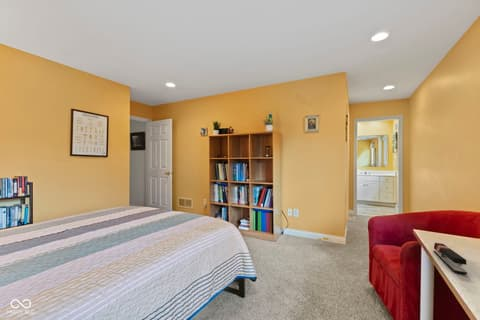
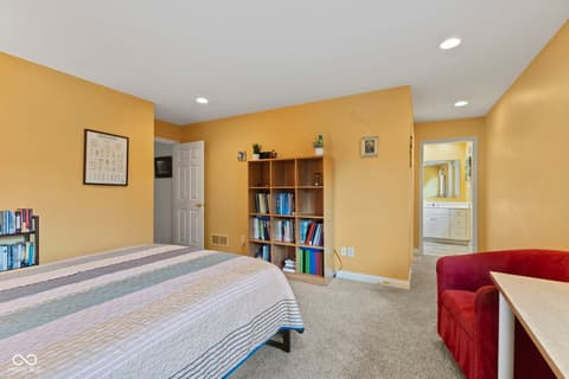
- stapler (448, 255)
